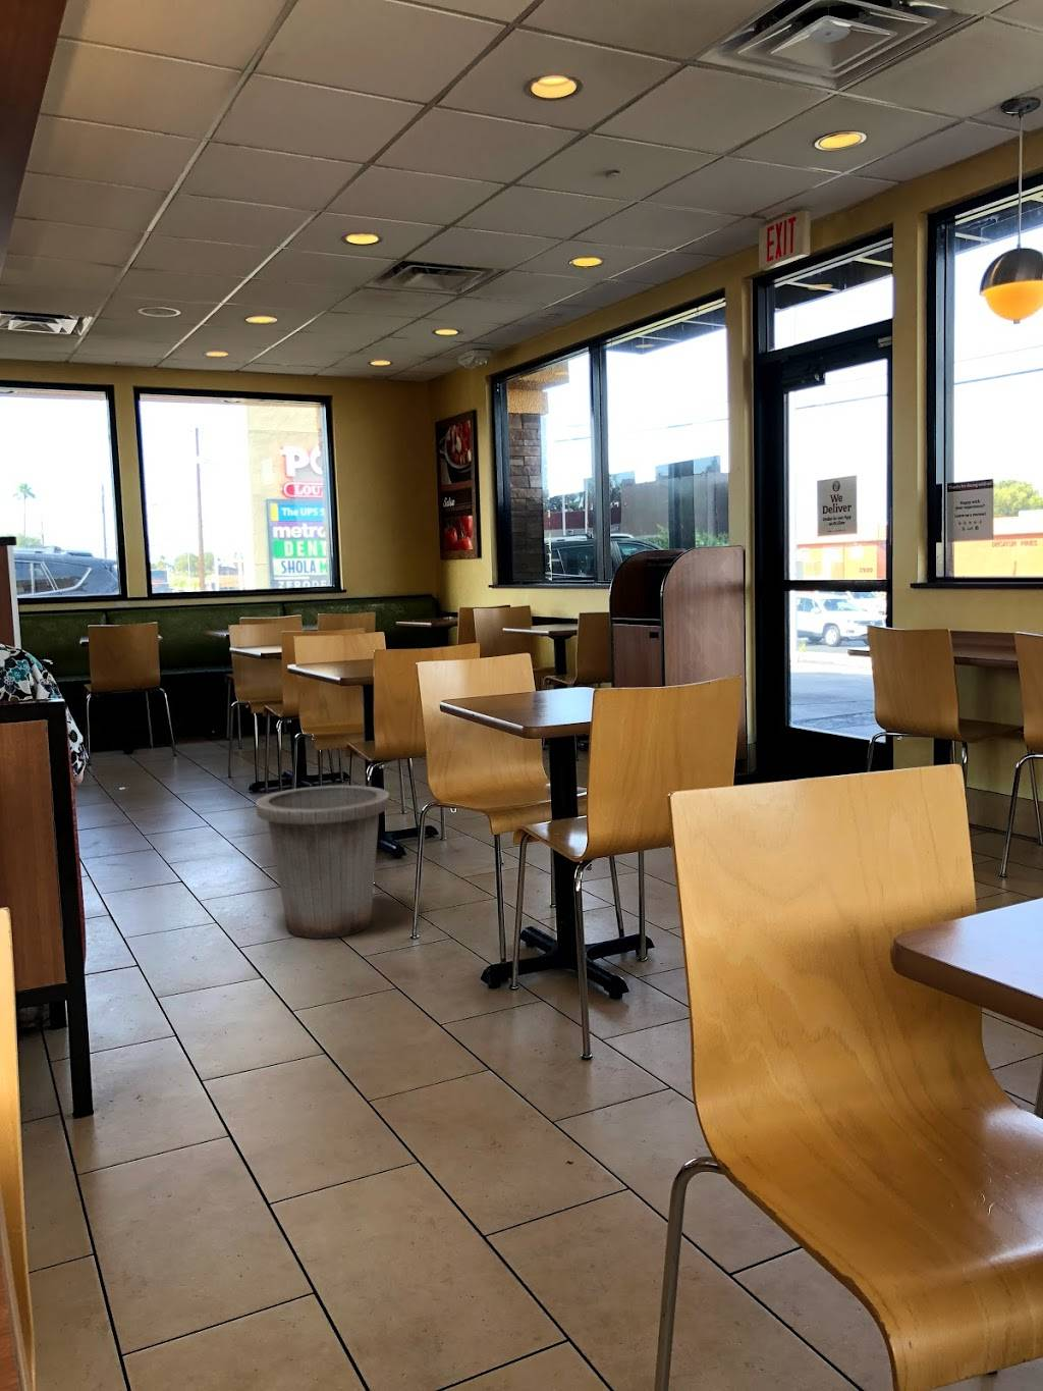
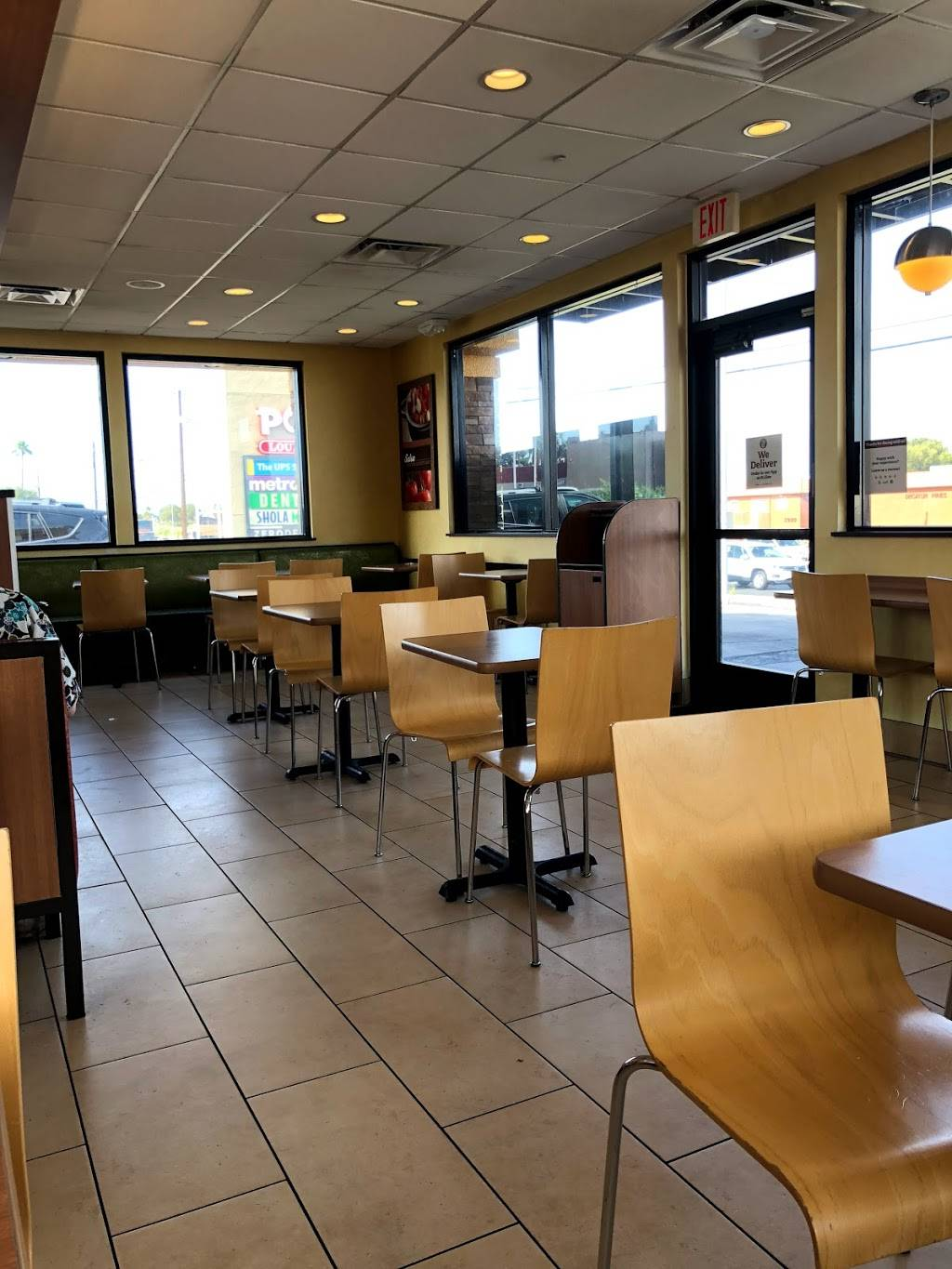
- trash can (326, 862)
